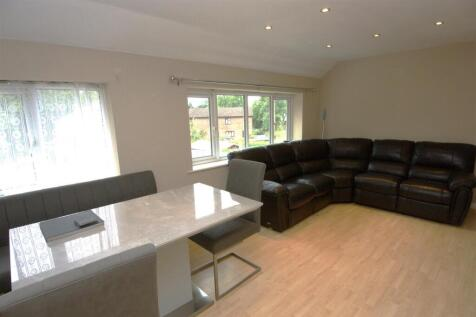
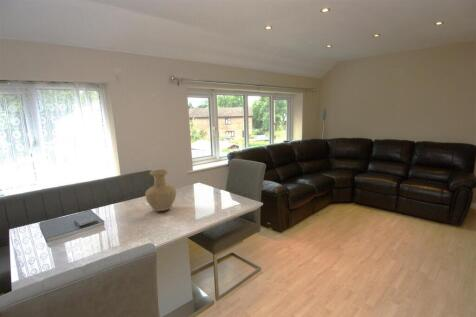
+ vase (160, 190)
